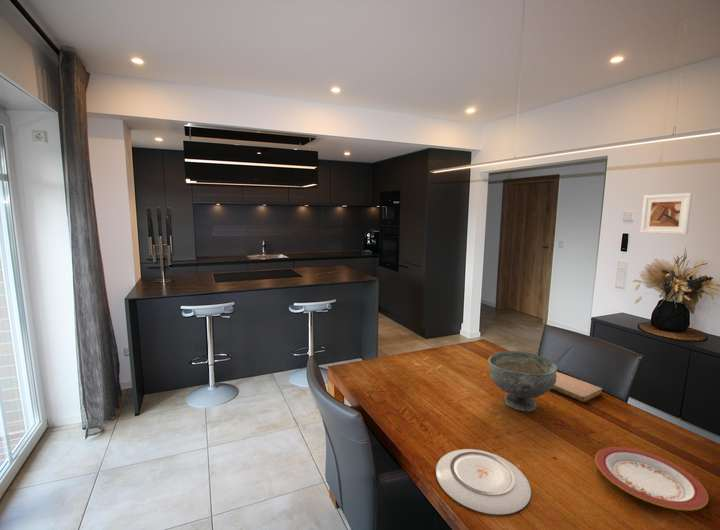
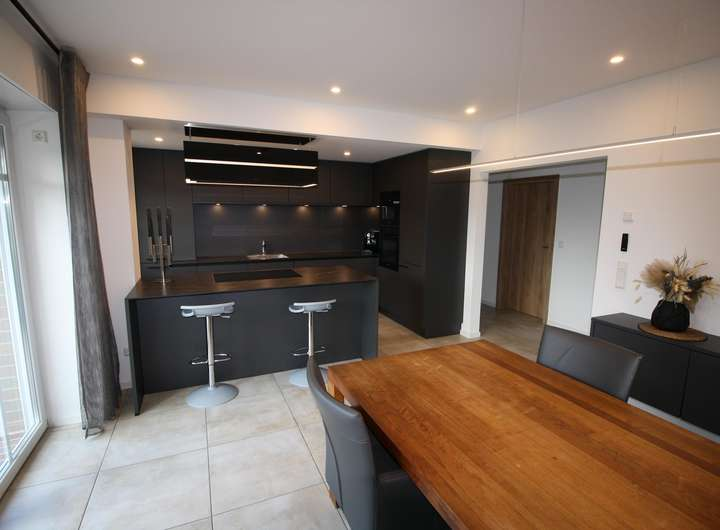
- plate (481, 474)
- plate (647, 477)
- decorative bowl (520, 382)
- notebook (565, 384)
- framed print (665, 214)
